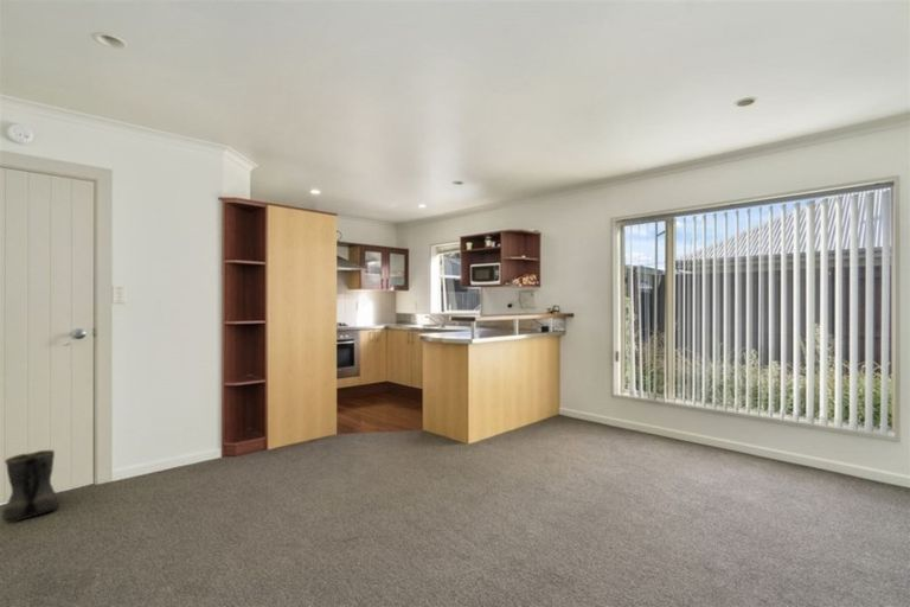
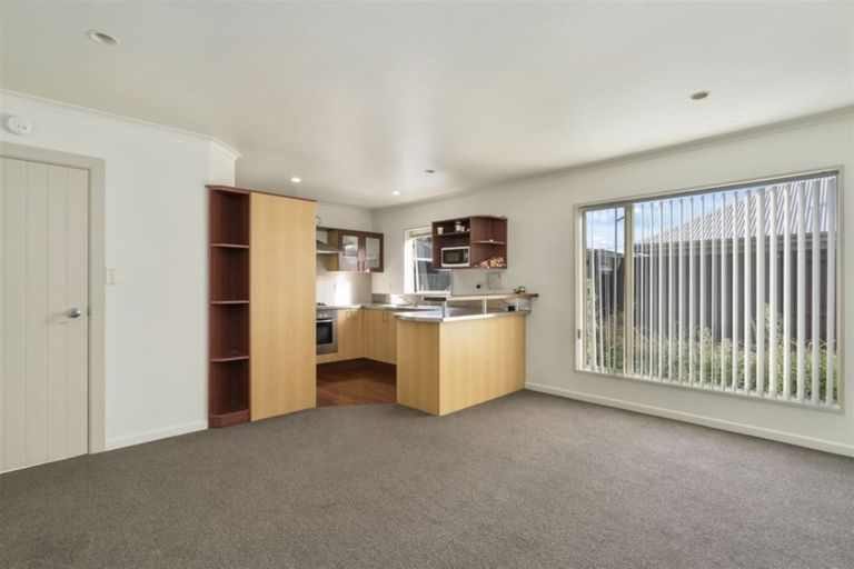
- boots (30, 483)
